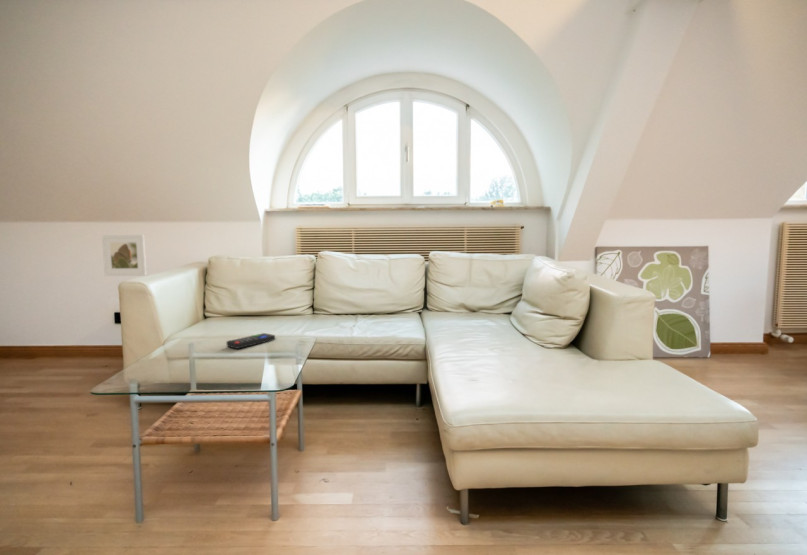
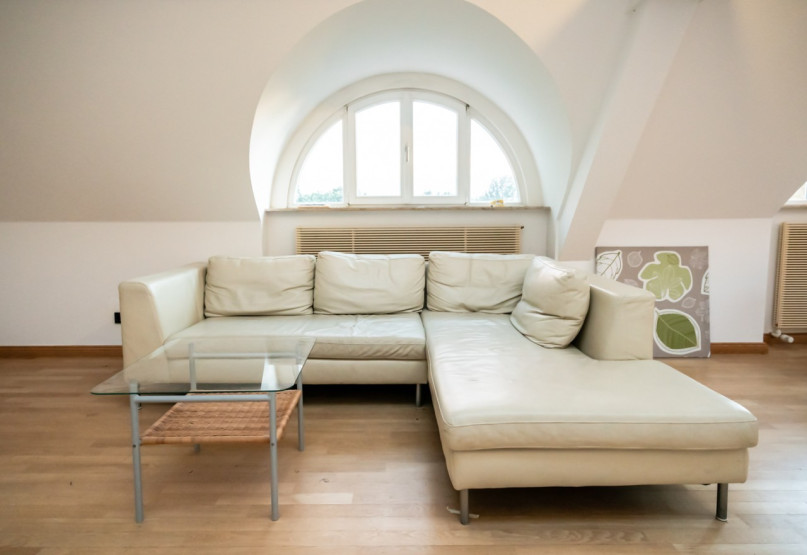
- remote control (251, 340)
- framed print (124, 255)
